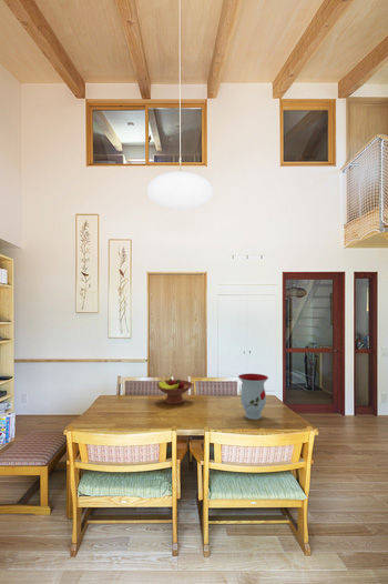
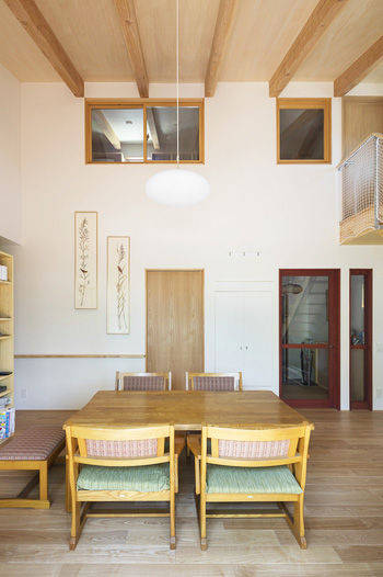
- fruit bowl (174, 389)
- vase (253, 396)
